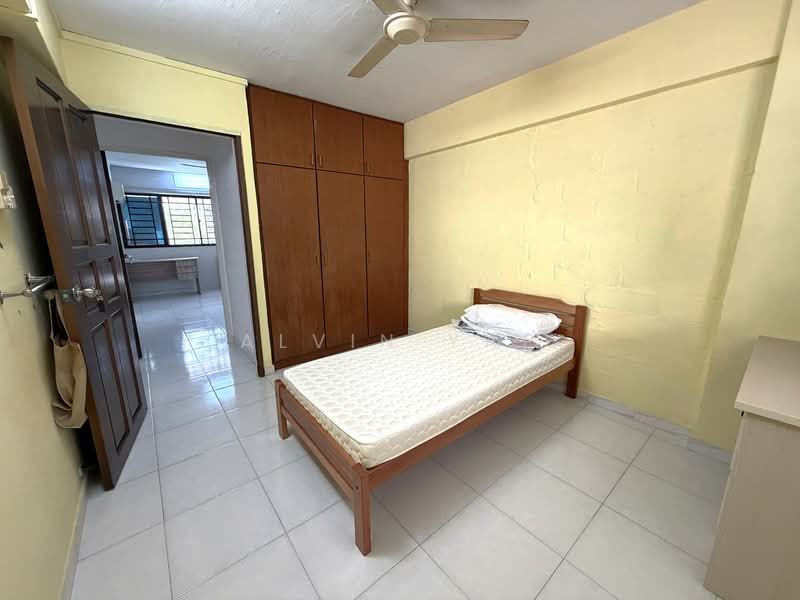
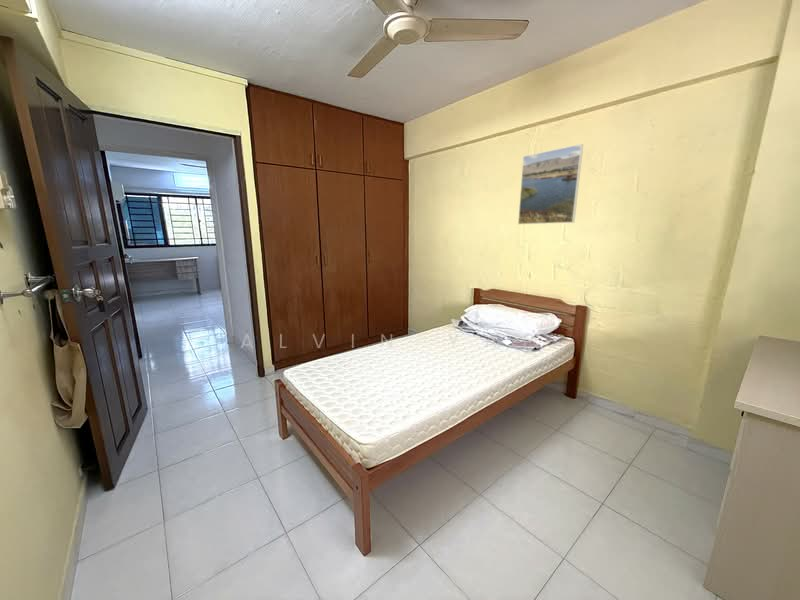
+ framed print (547, 188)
